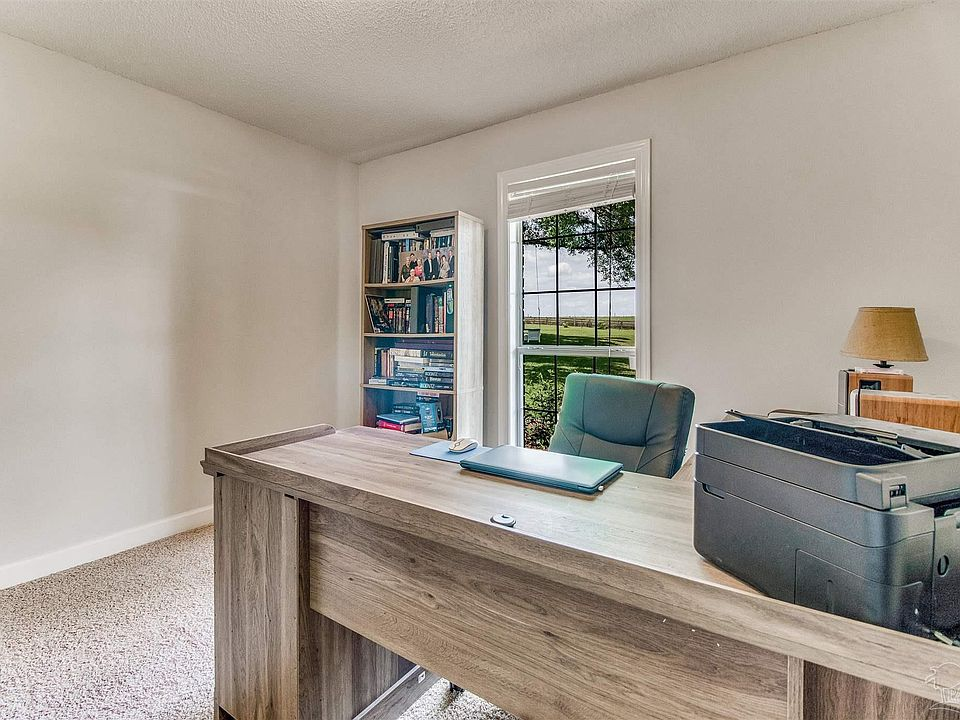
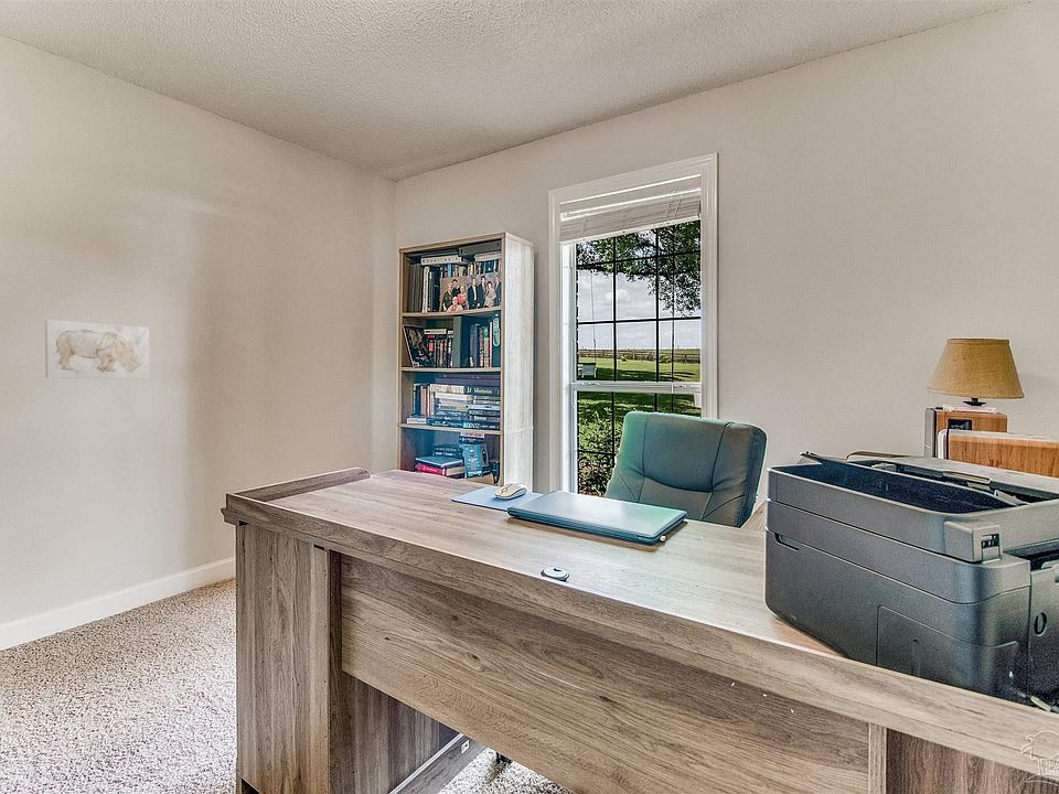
+ wall art (99, 351)
